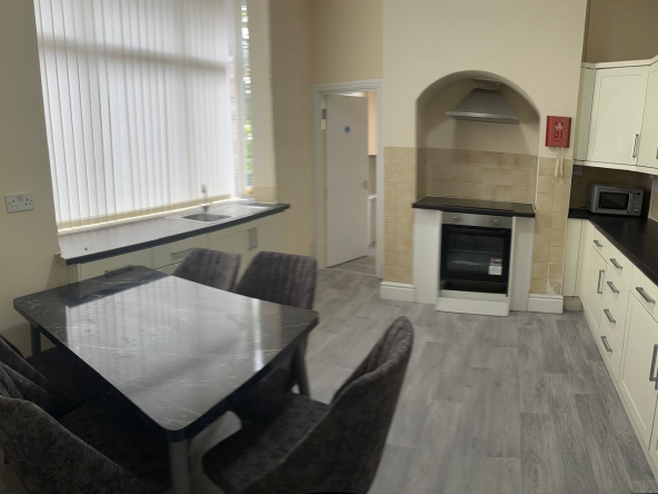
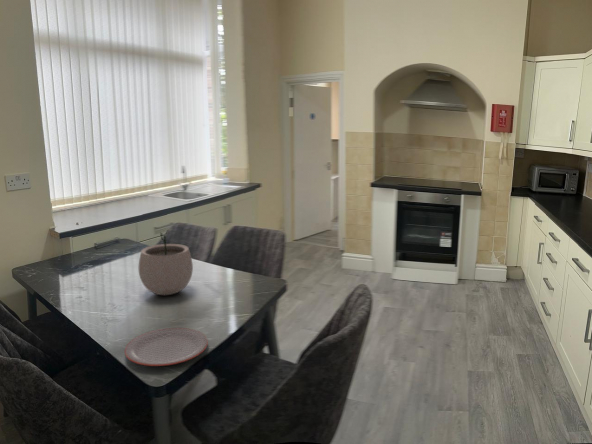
+ plate (167, 347)
+ plant pot (165, 261)
